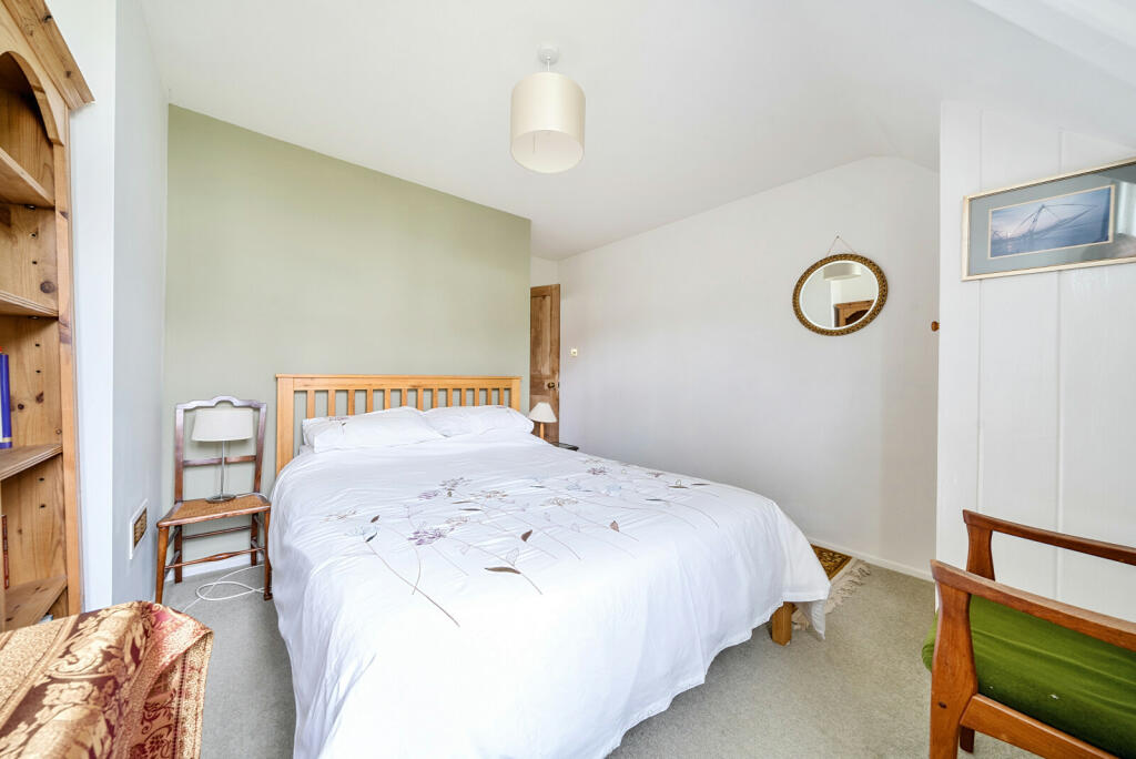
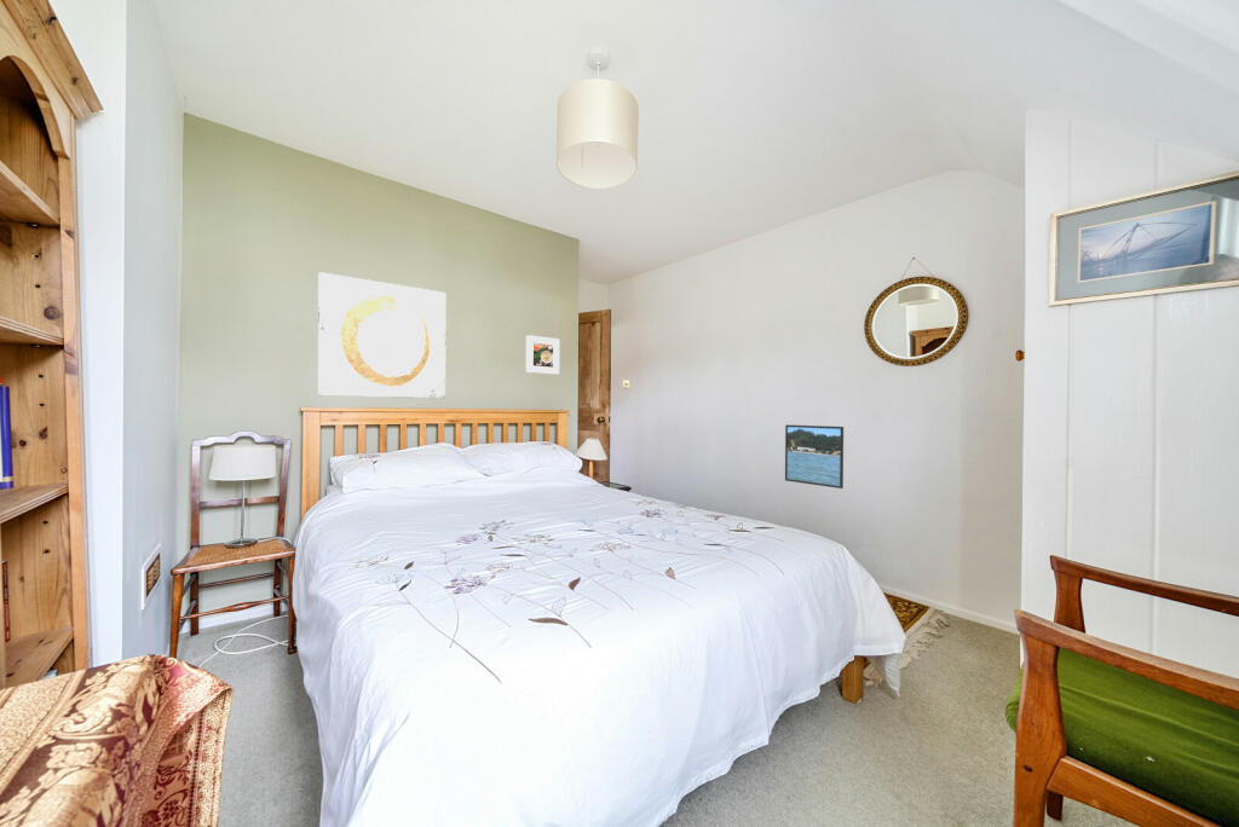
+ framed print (542, 354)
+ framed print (812, 455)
+ wall art (386, 340)
